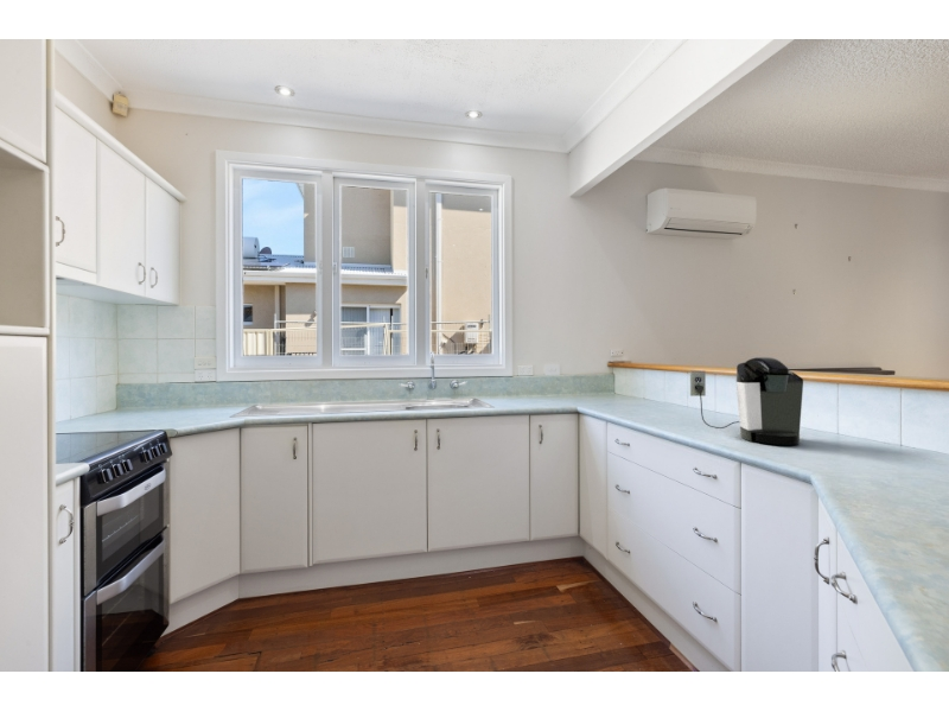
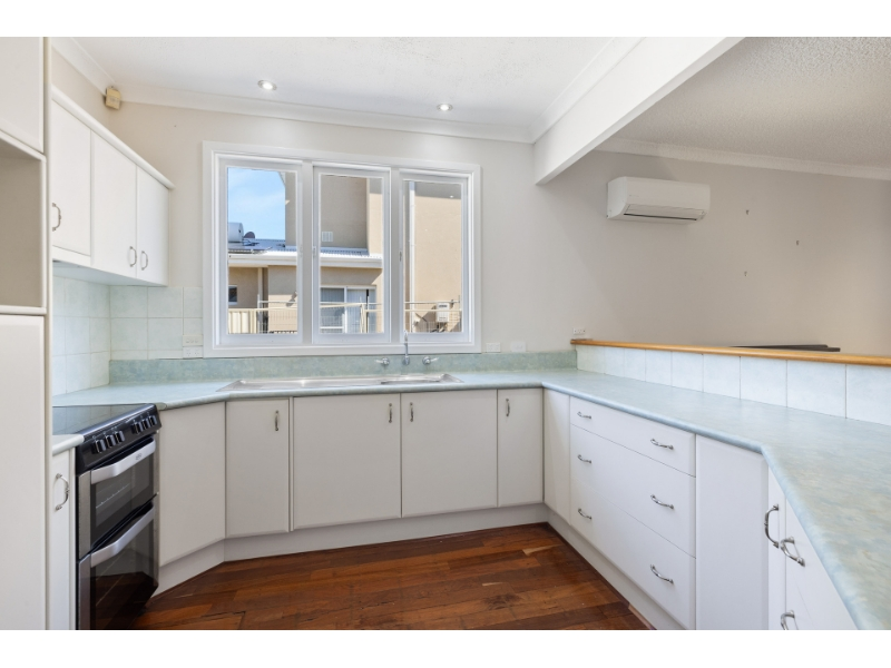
- coffee maker (750, 398)
